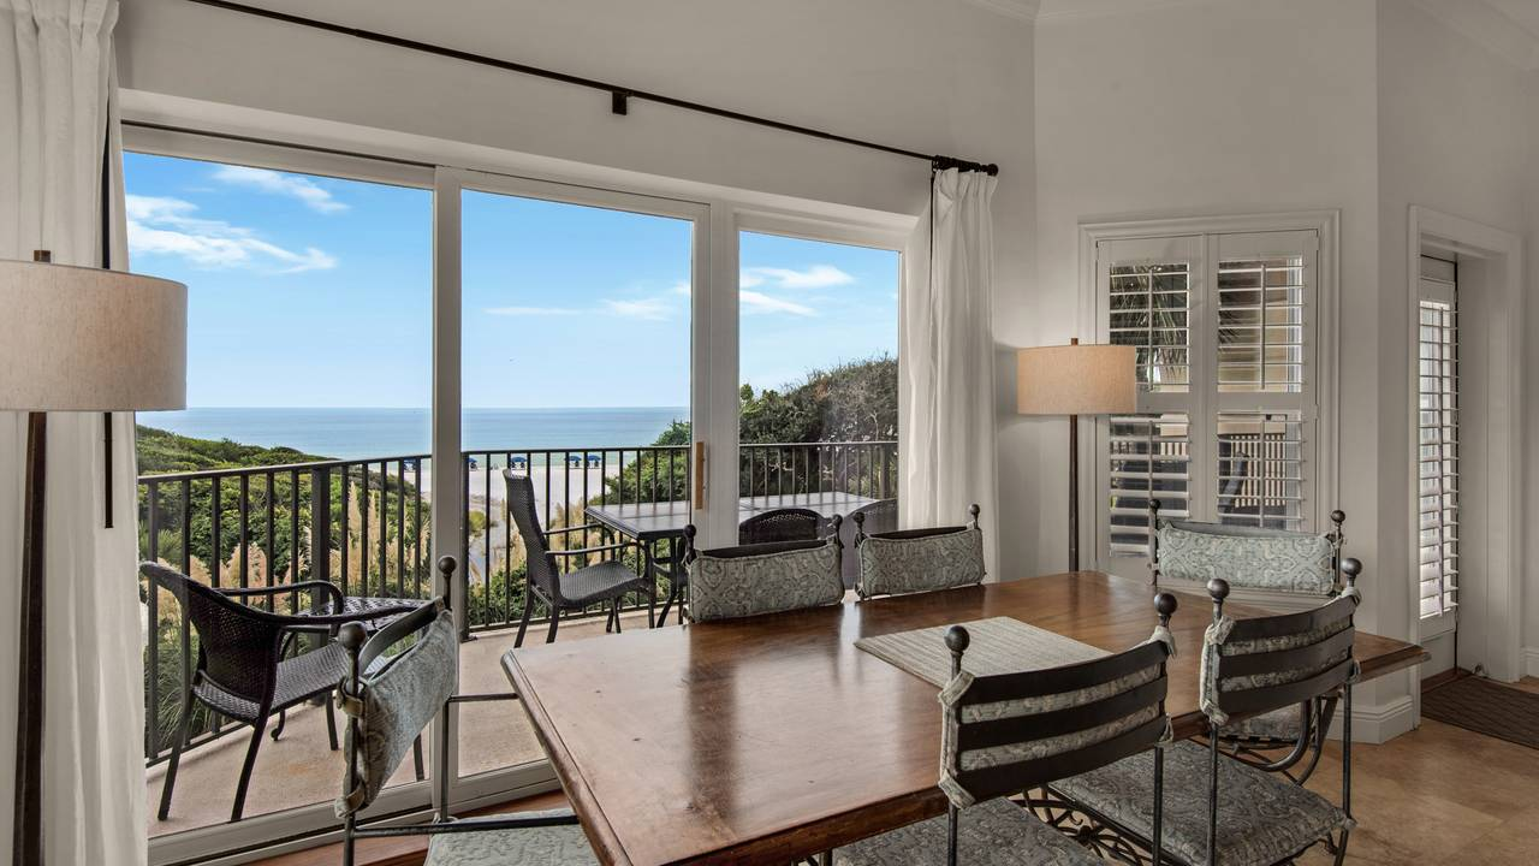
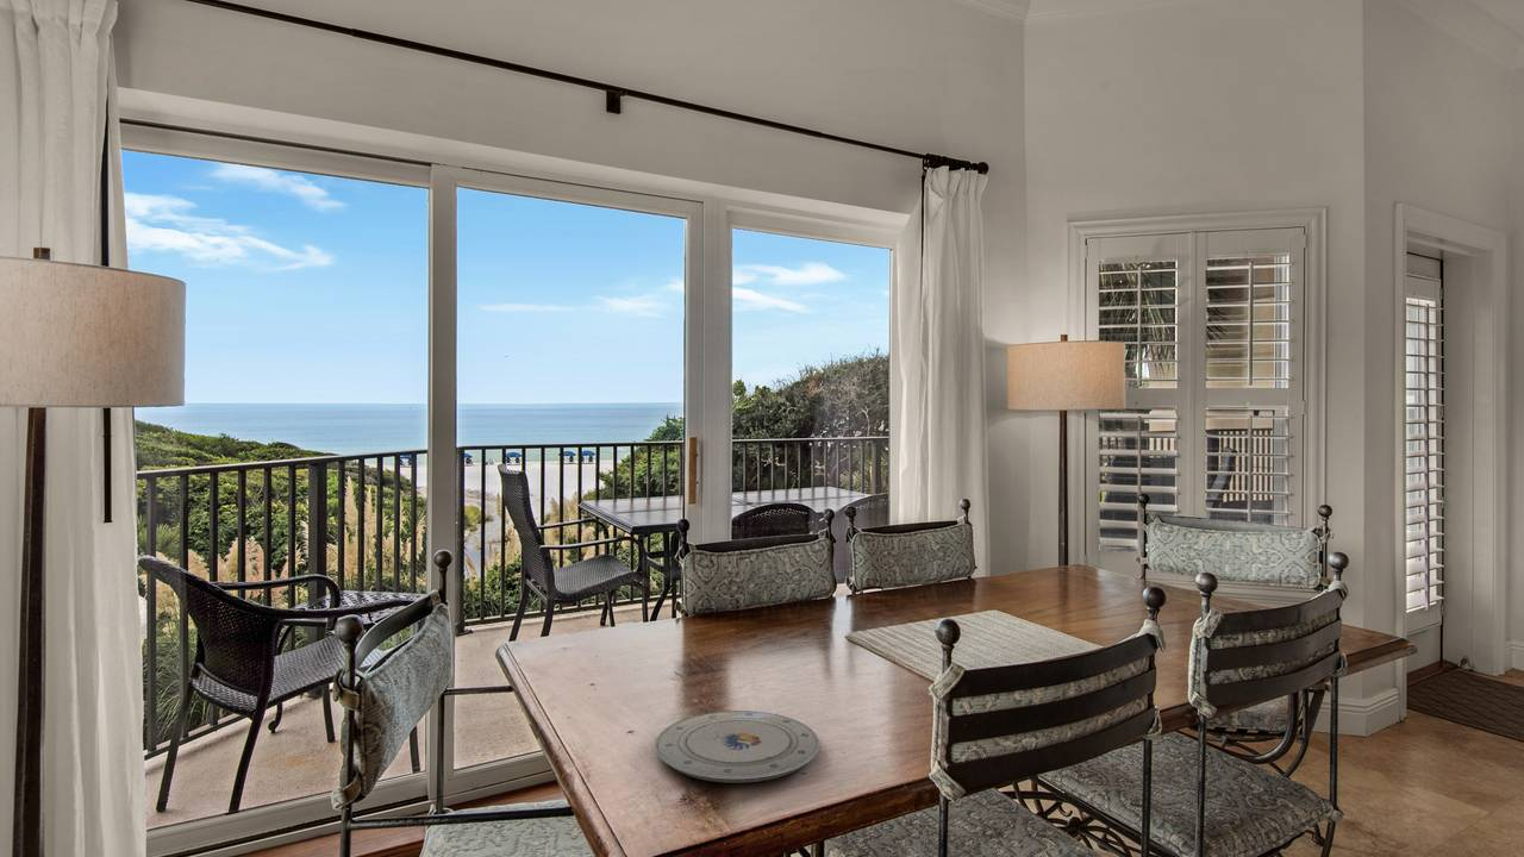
+ plate (737, 745)
